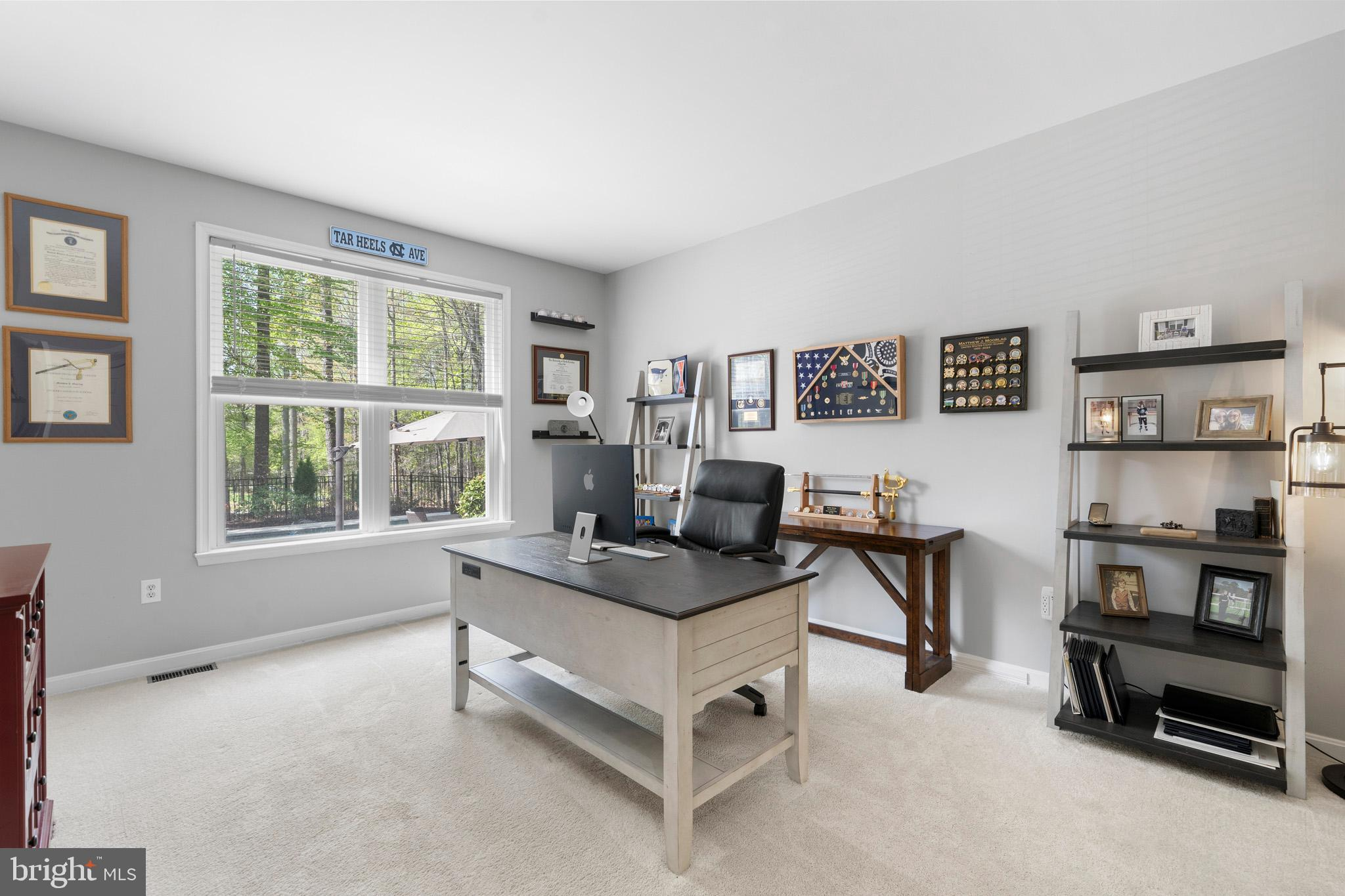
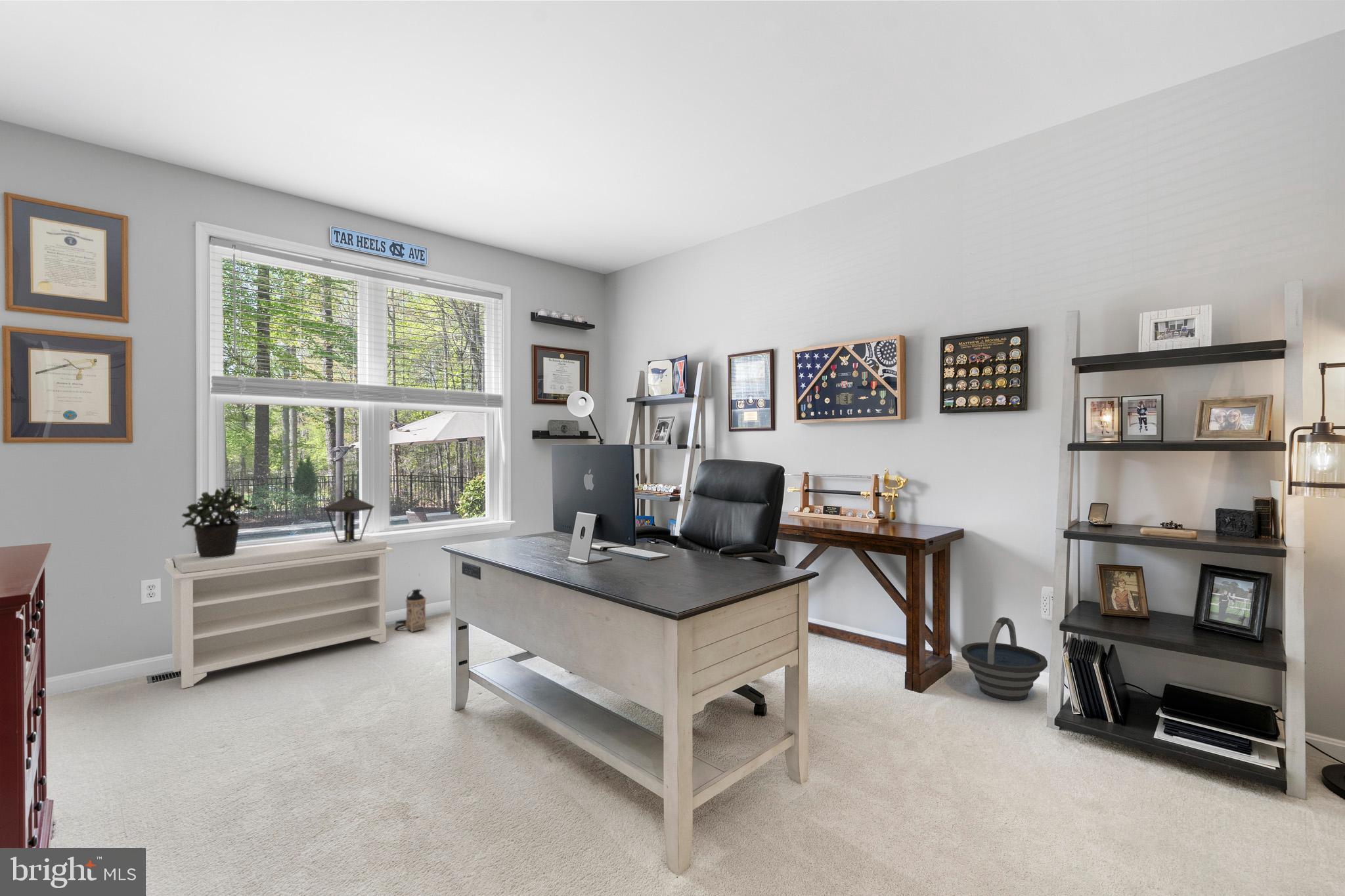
+ bucket (1003, 655)
+ potted plant (221, 520)
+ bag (408, 599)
+ lantern (349, 515)
+ bench (287, 601)
